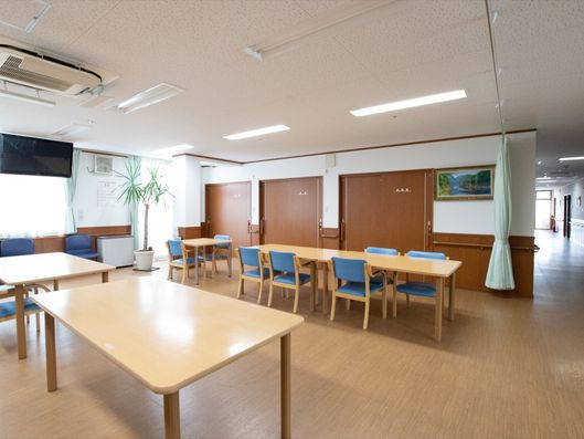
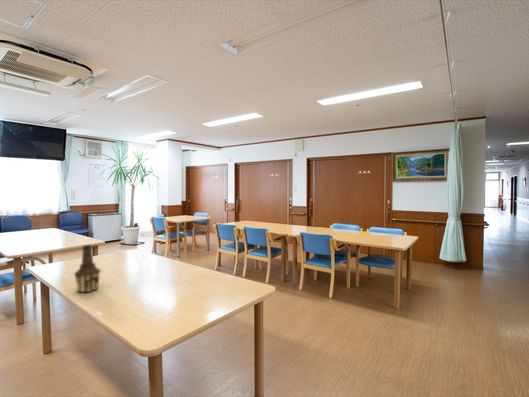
+ bottle (88, 267)
